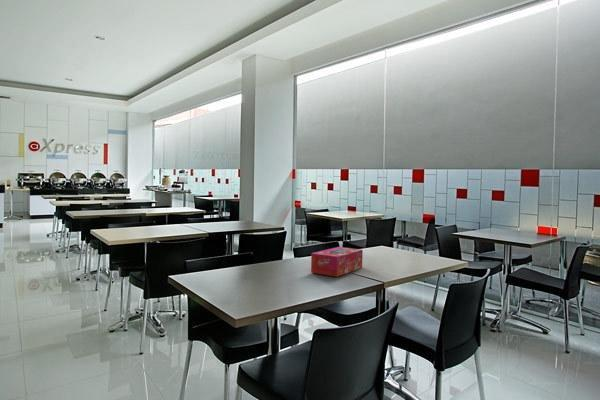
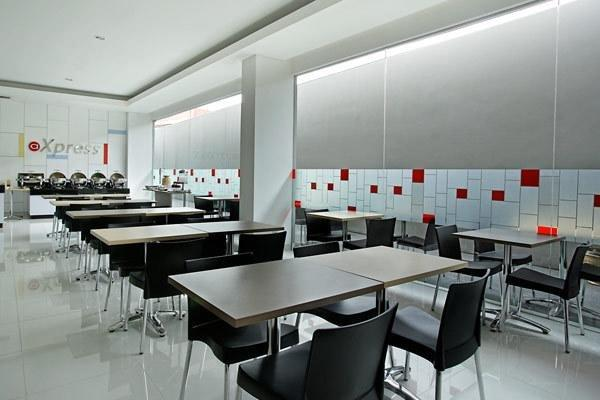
- tissue box (337, 260)
